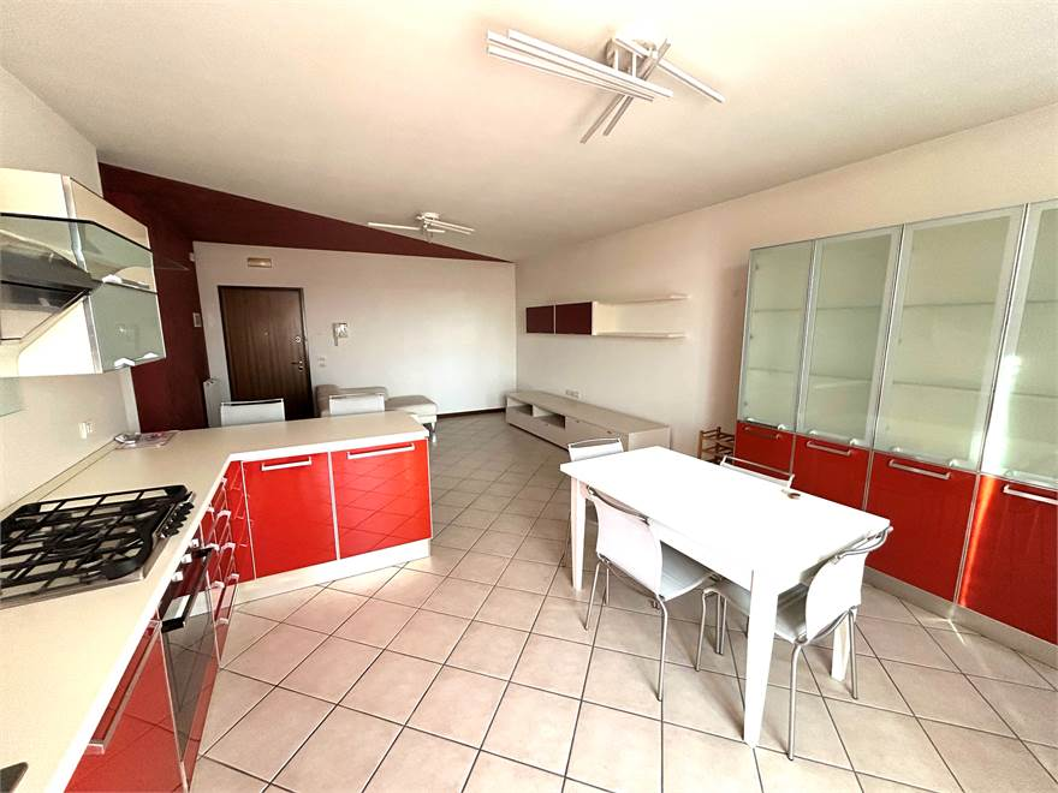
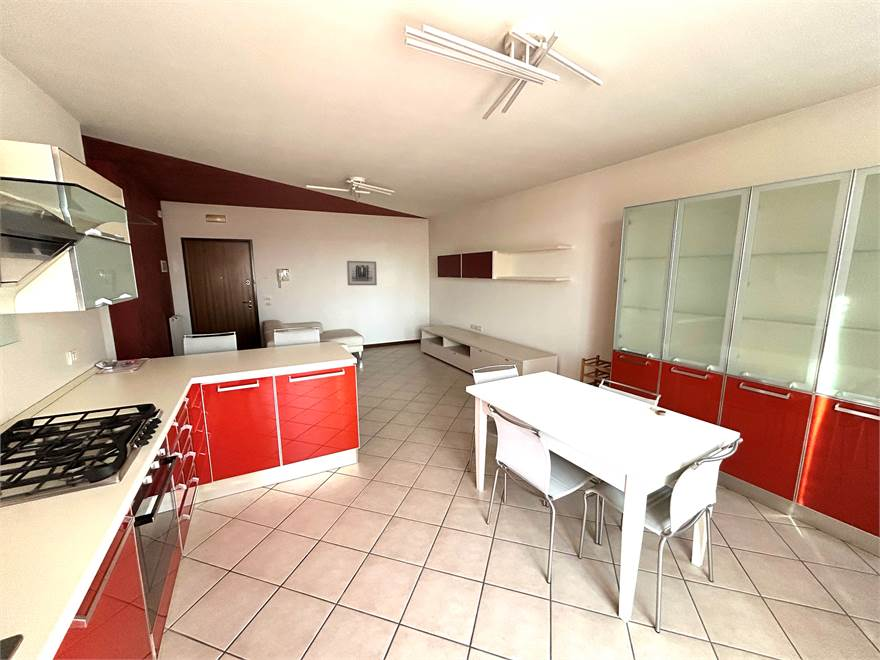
+ wall art (362, 273)
